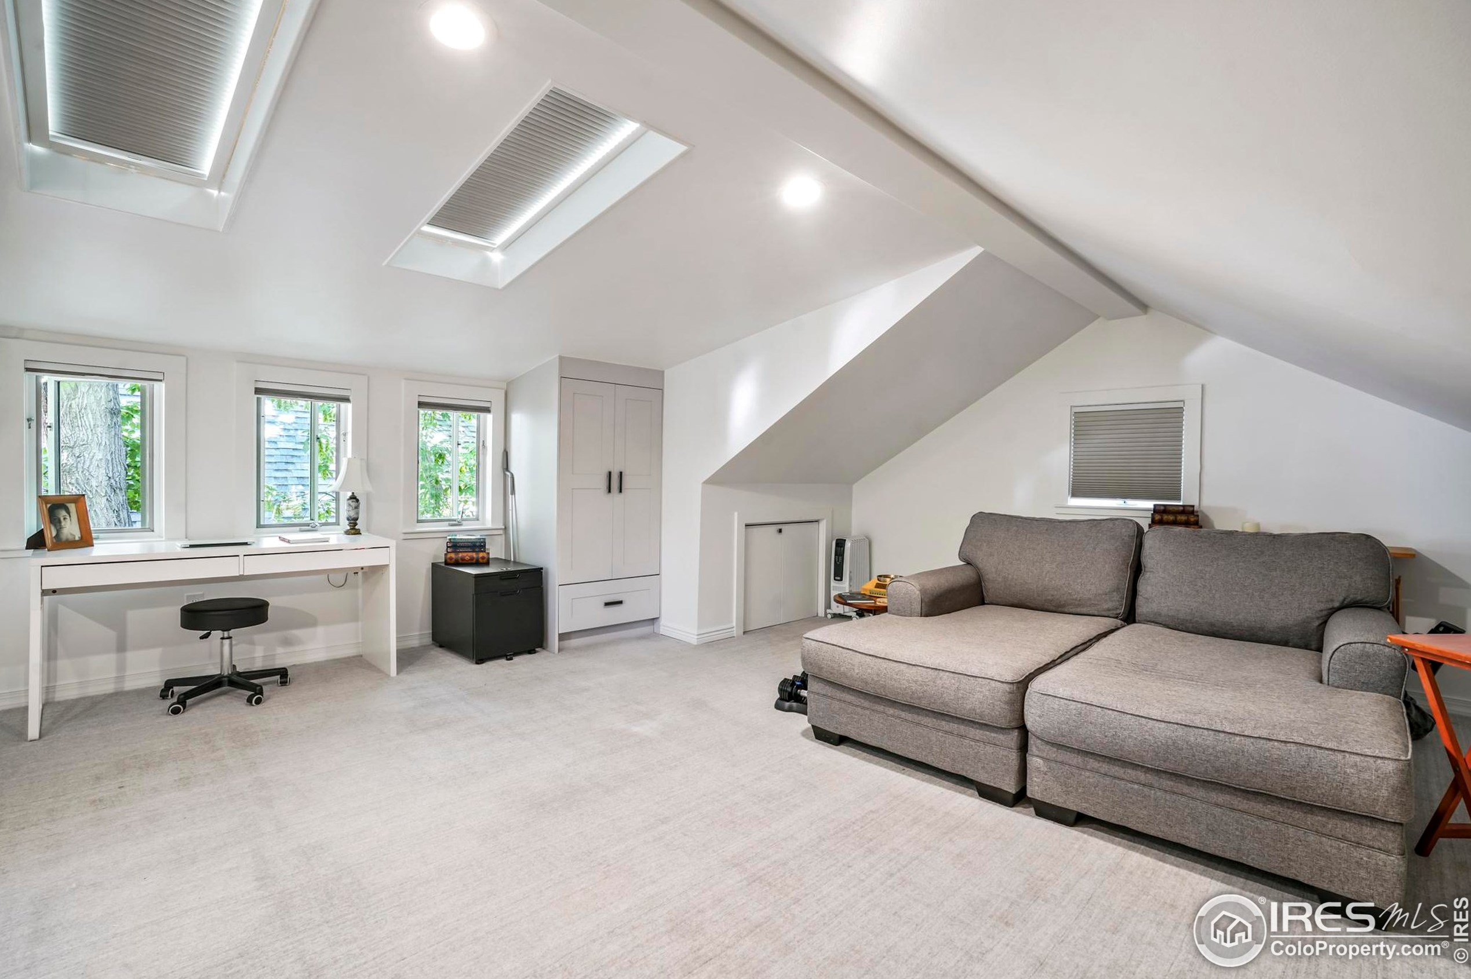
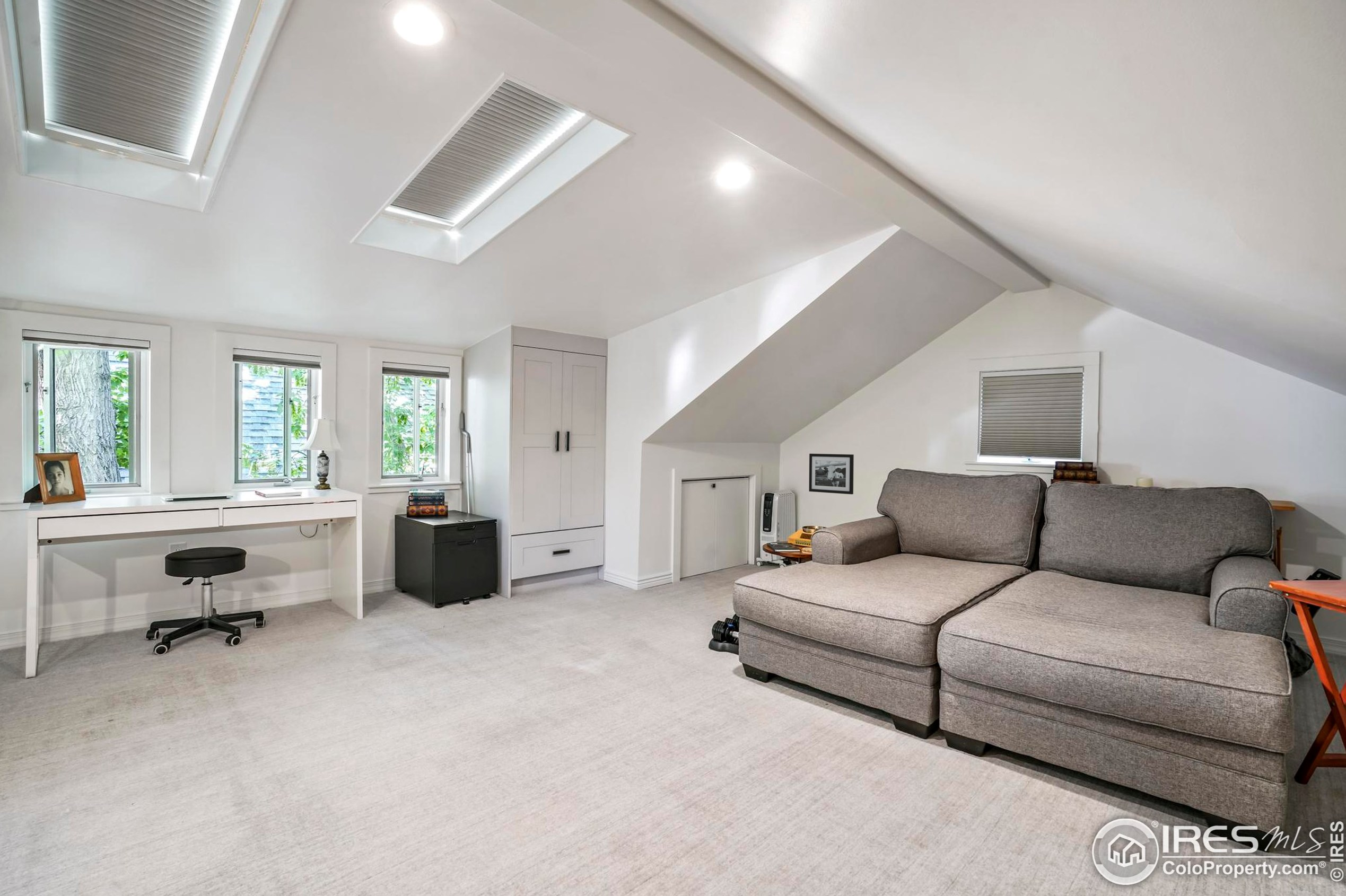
+ picture frame (831, 473)
